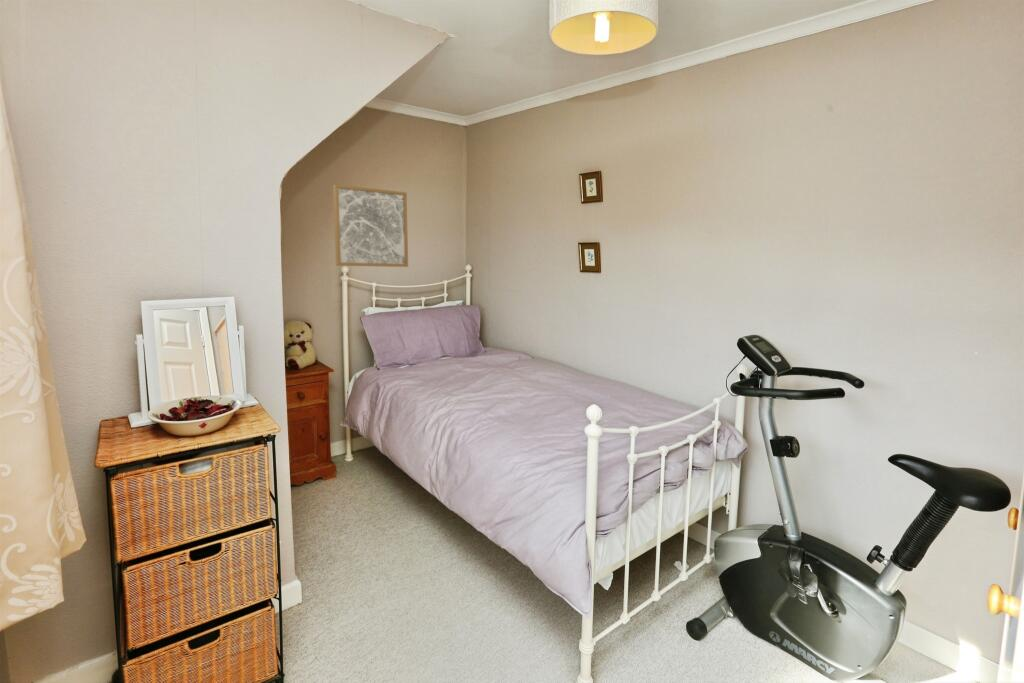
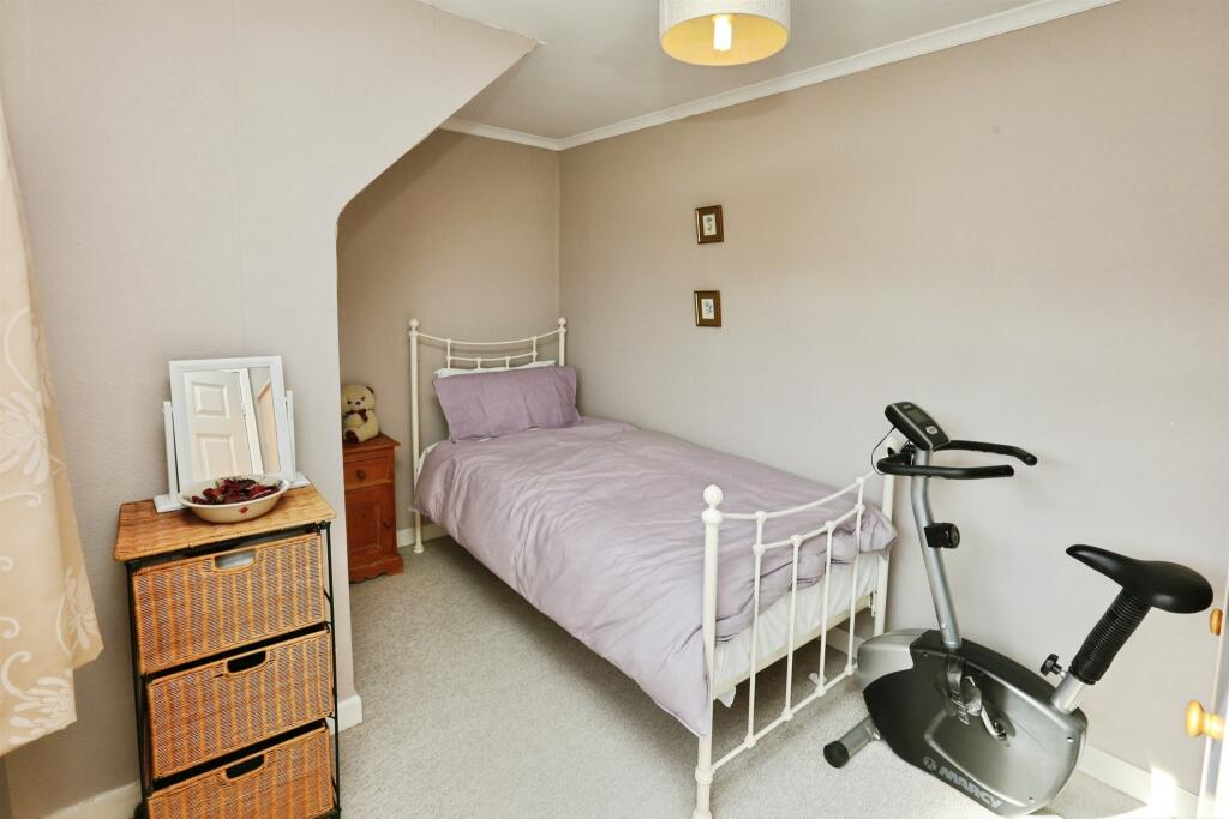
- wall art (372, 227)
